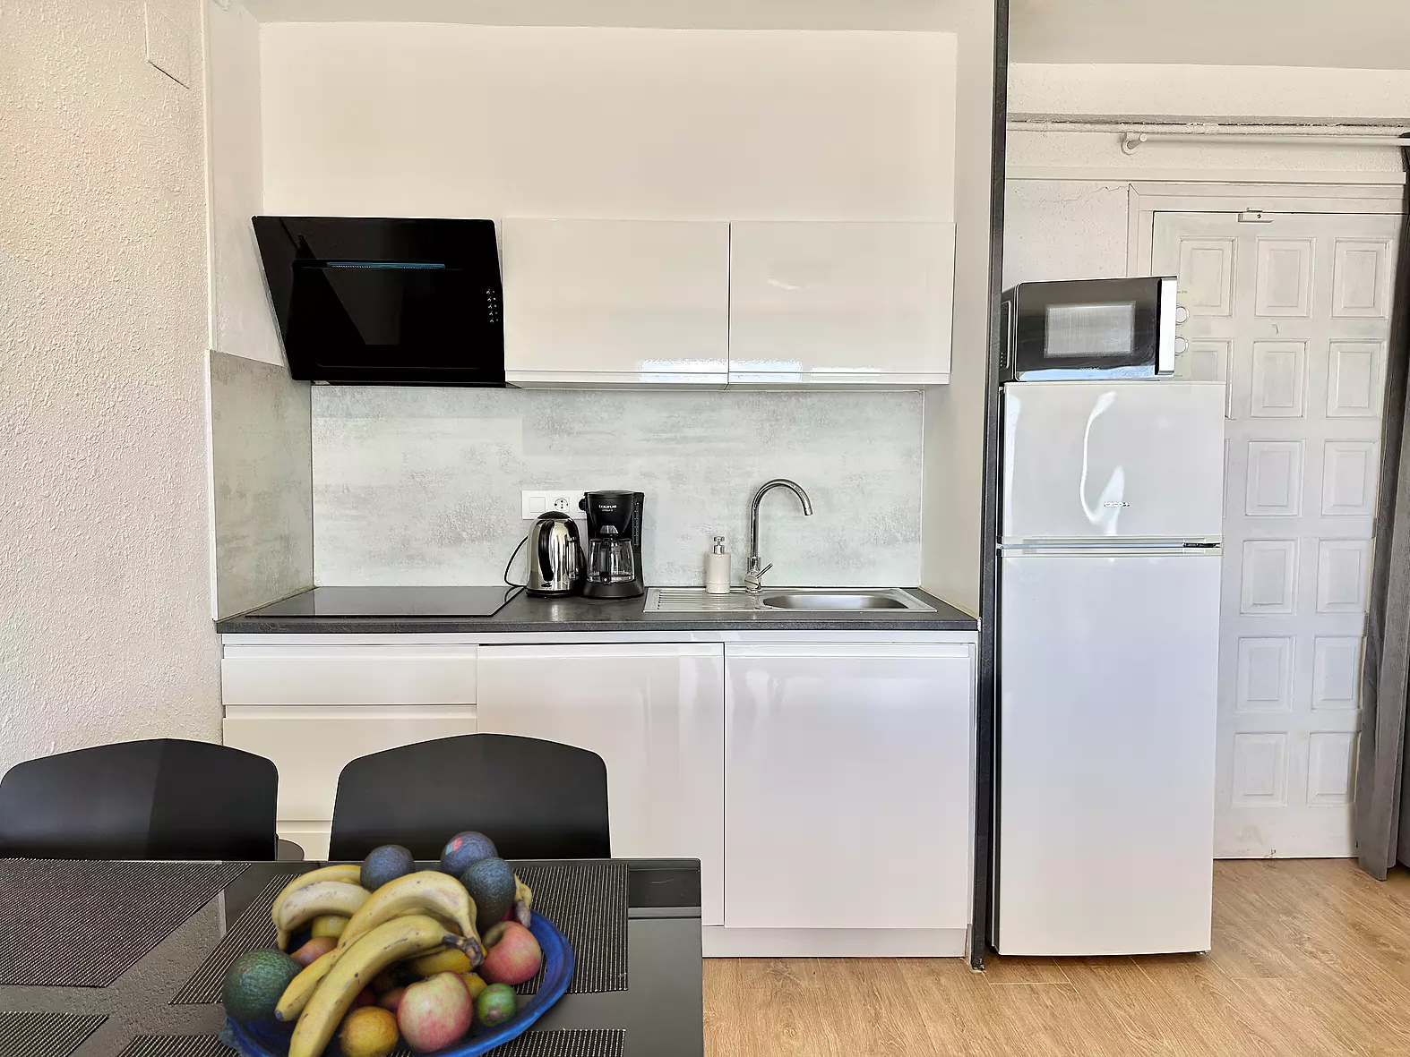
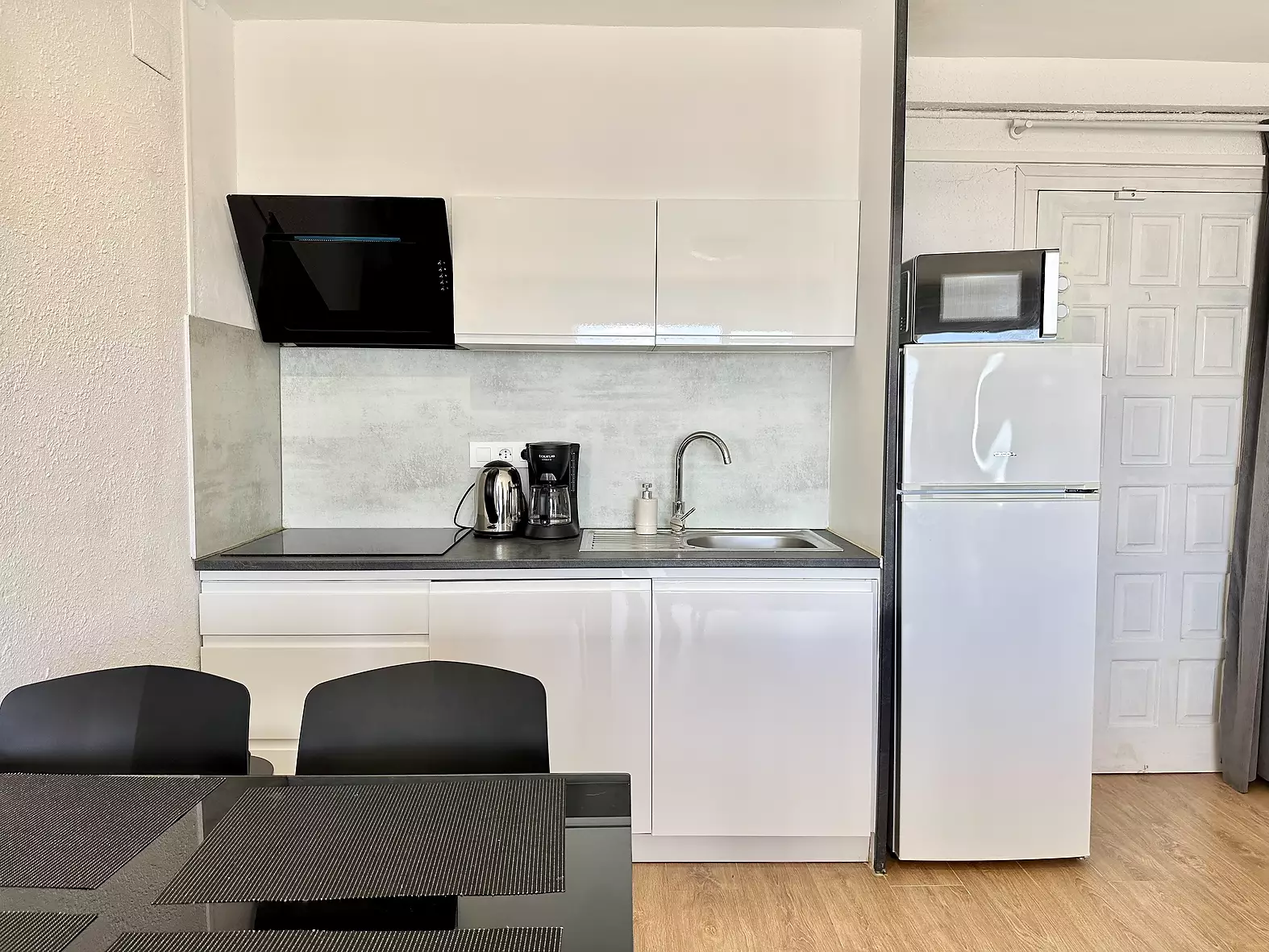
- fruit bowl (410, 922)
